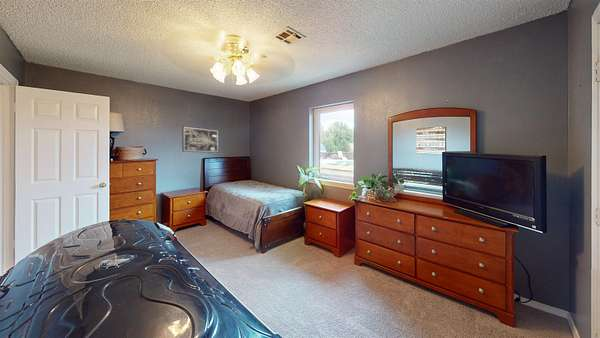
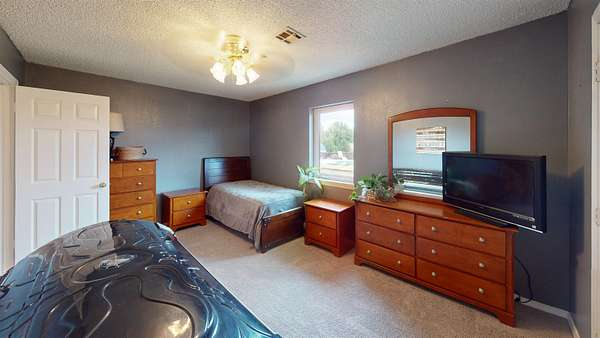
- wall art (201, 140)
